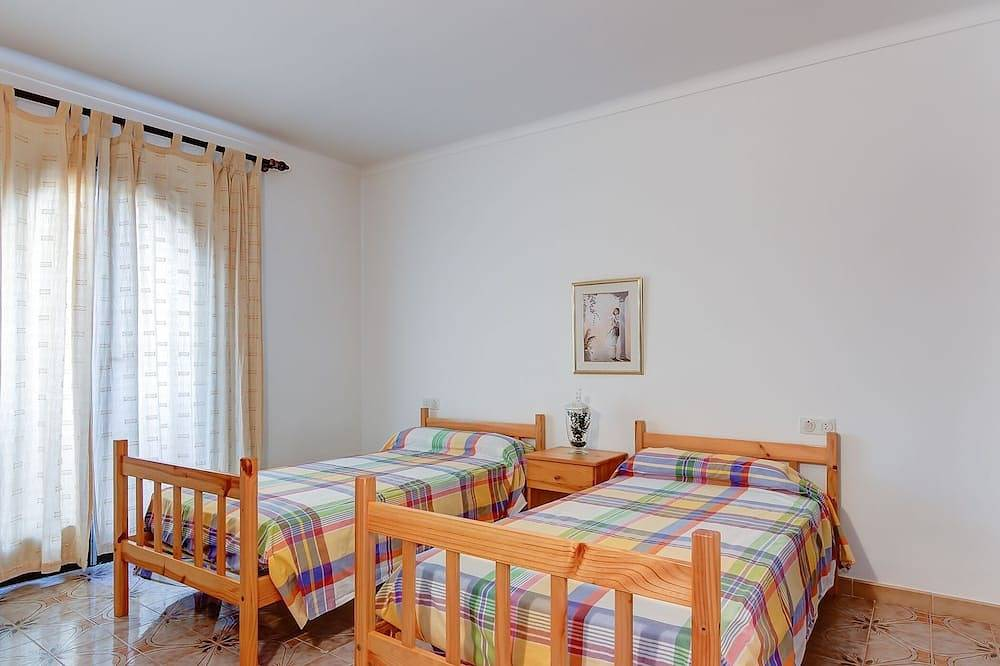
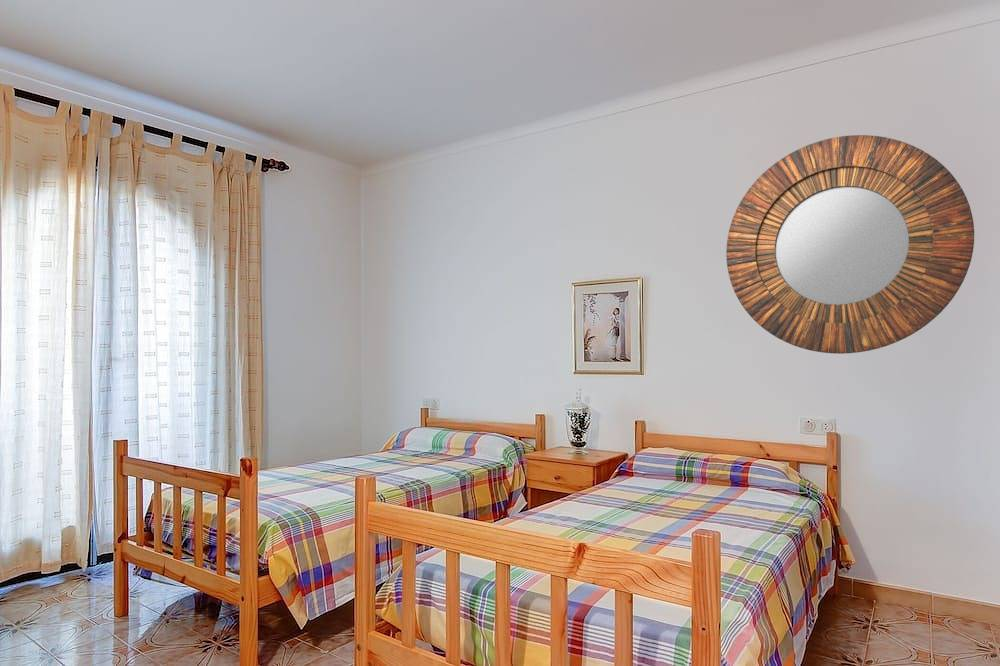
+ home mirror (838, 245)
